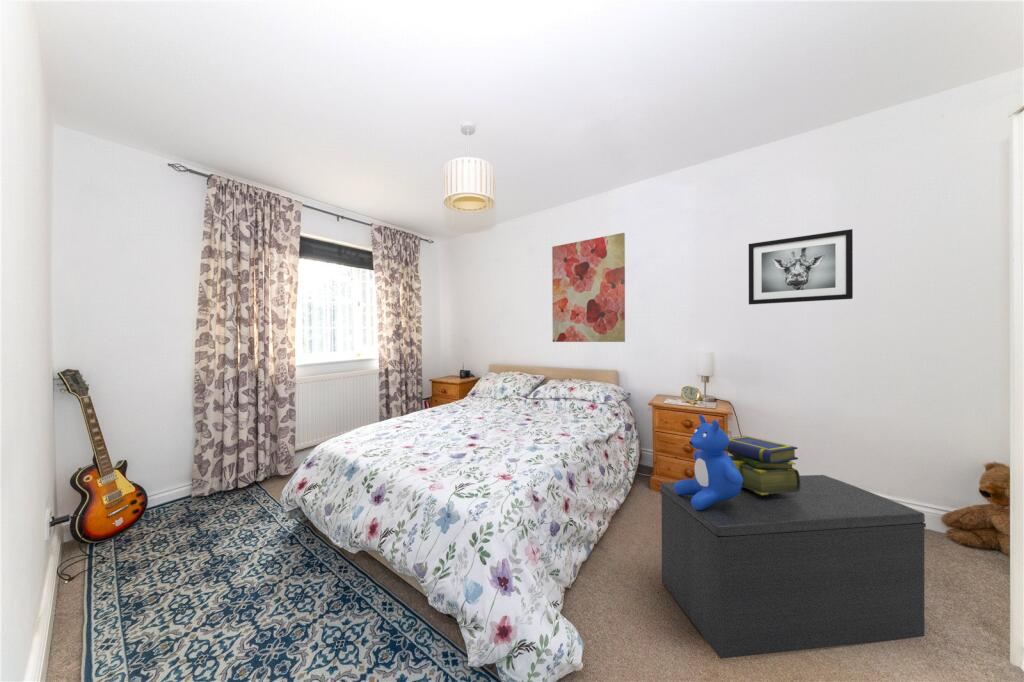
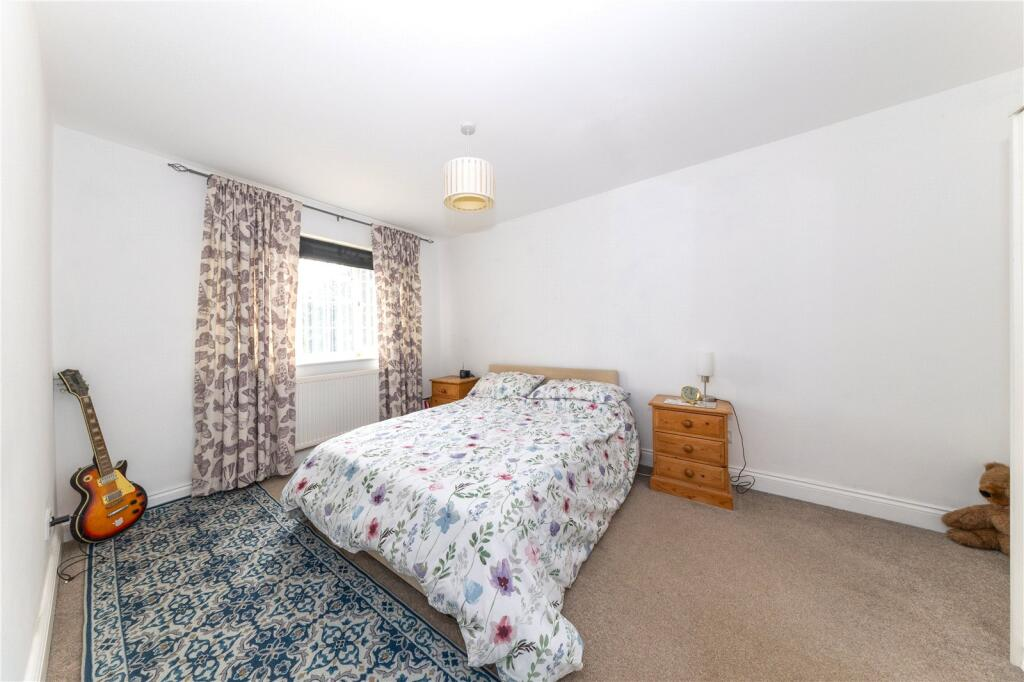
- wall art (796, 269)
- wall art (586, 291)
- teddy bear (708, 460)
- stack of books (759, 465)
- bench (779, 551)
